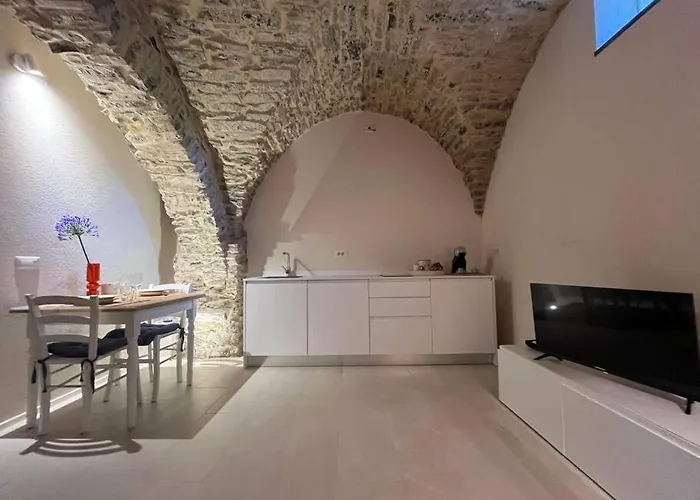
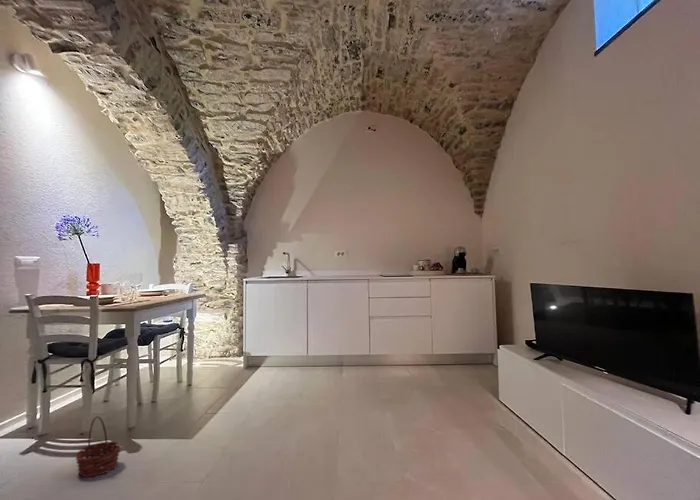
+ basket (98, 443)
